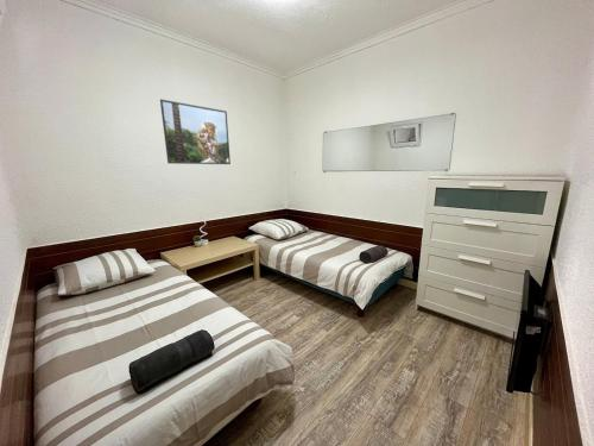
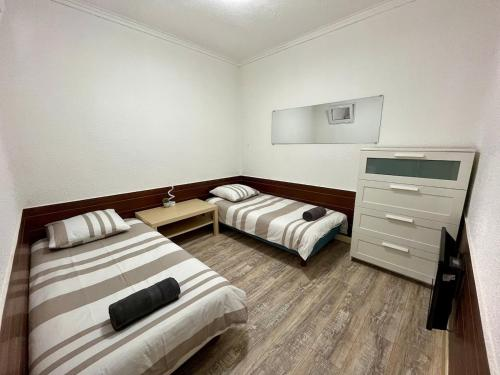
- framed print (198, 136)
